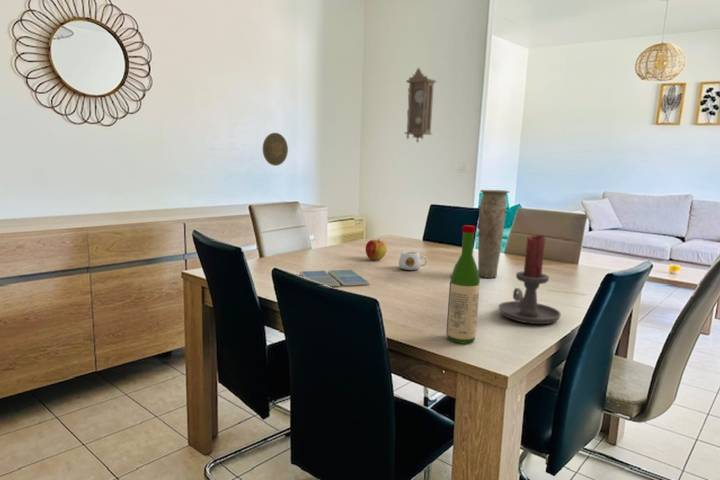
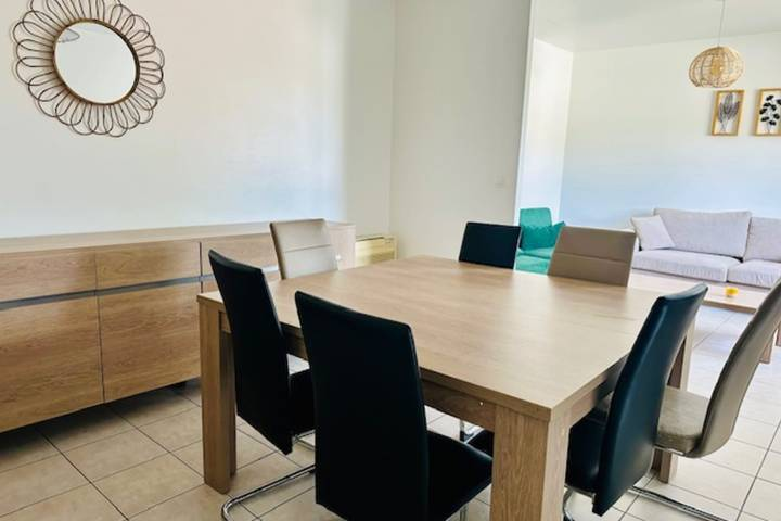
- pendulum clock (419, 106)
- drink coaster (333, 278)
- vase (491, 233)
- decorative plate (276, 149)
- candle holder (529, 274)
- mug (413, 260)
- apple (375, 249)
- wine bottle (464, 283)
